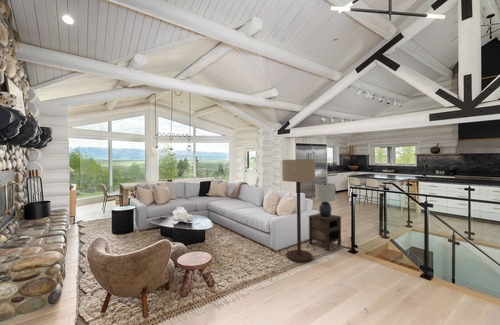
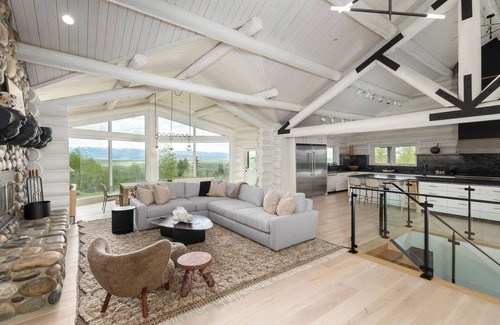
- lamp (325, 199)
- nightstand (324, 230)
- floor lamp (298, 208)
